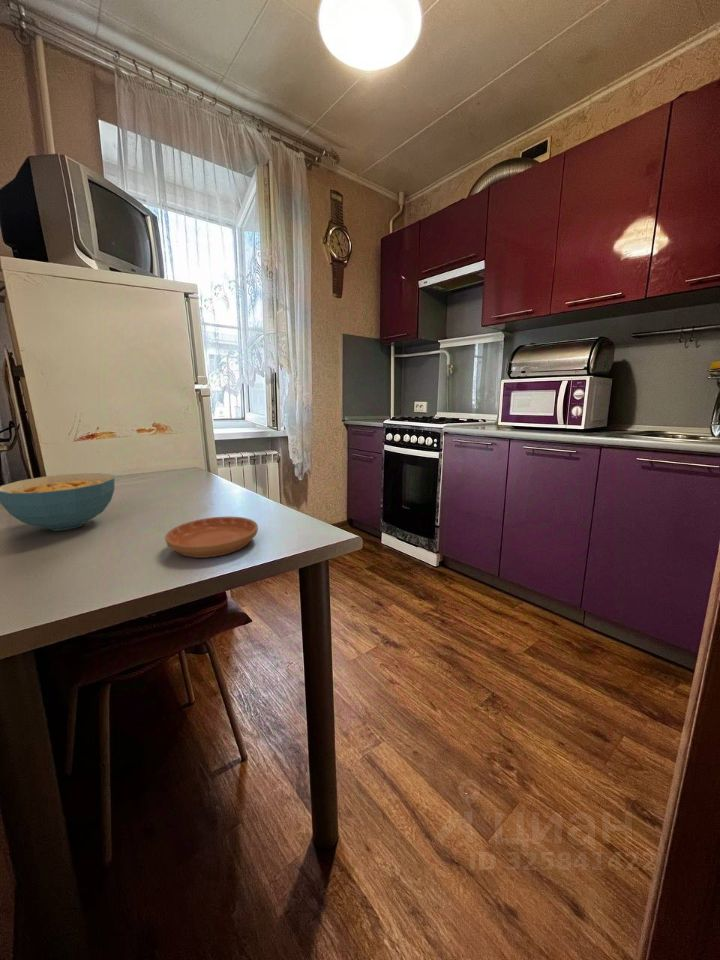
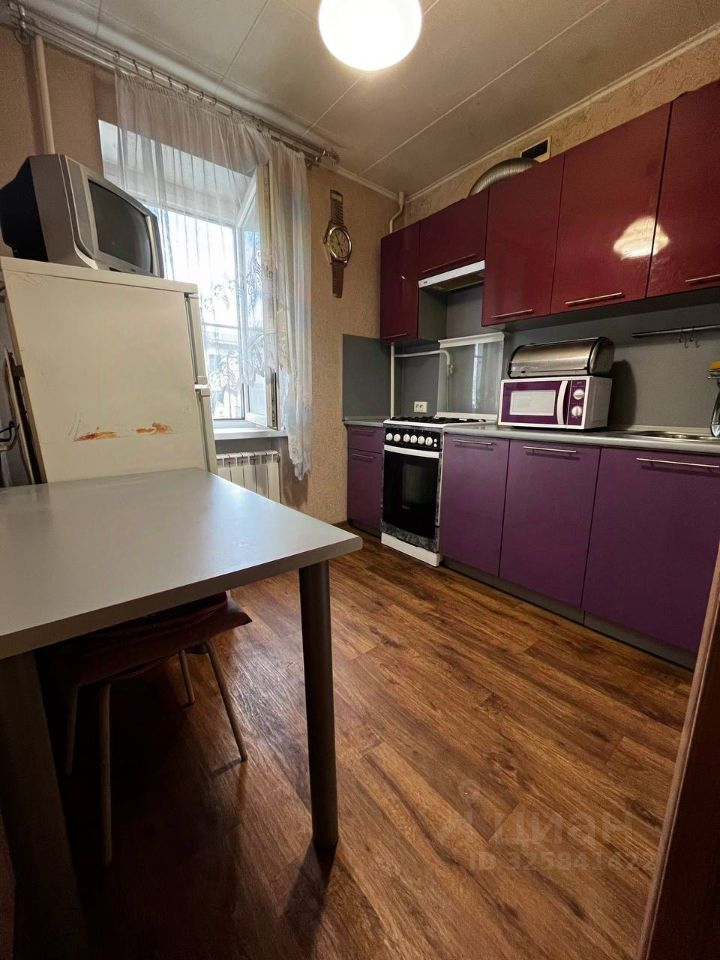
- cereal bowl (63, 504)
- saucer (213, 536)
